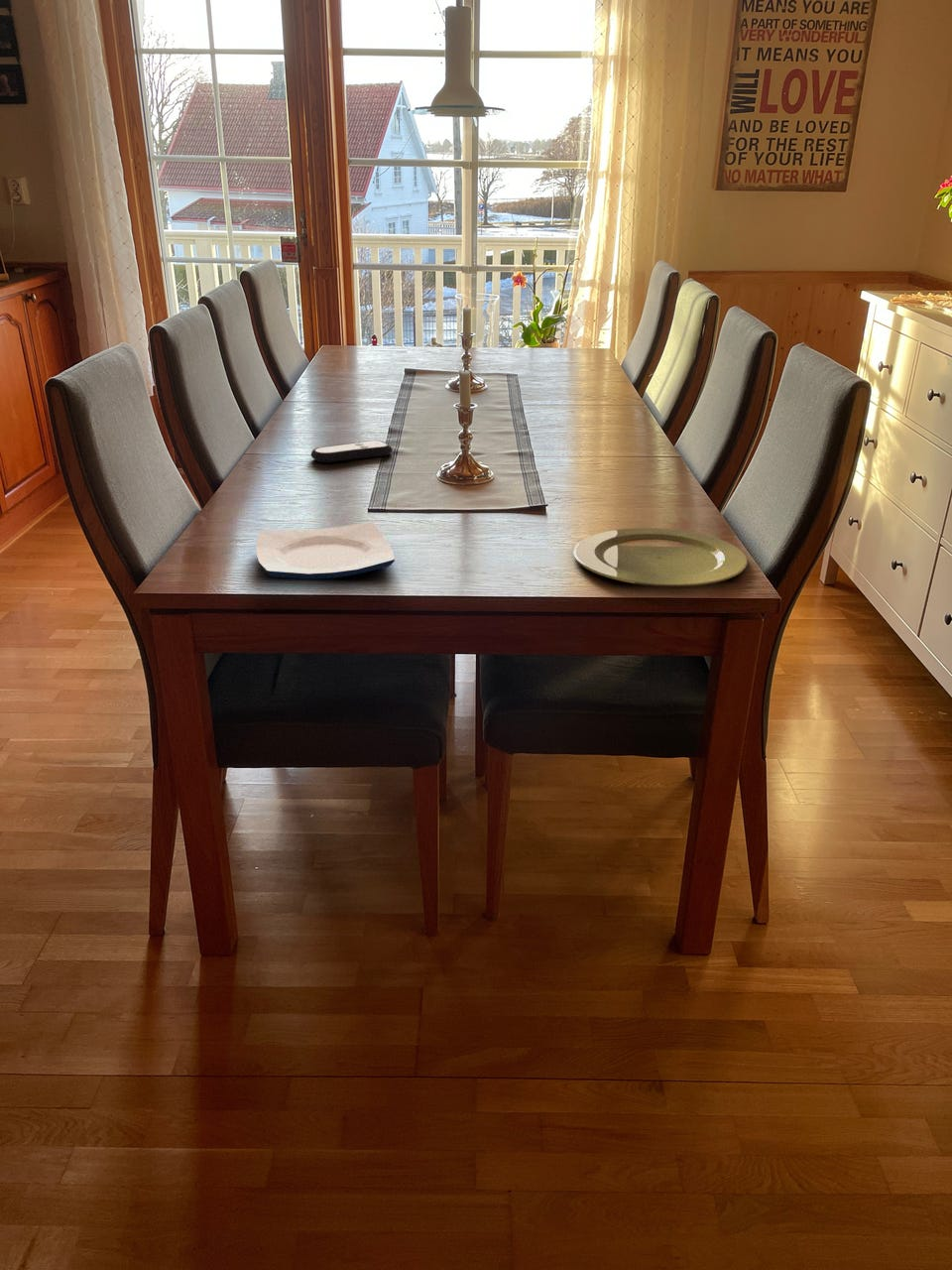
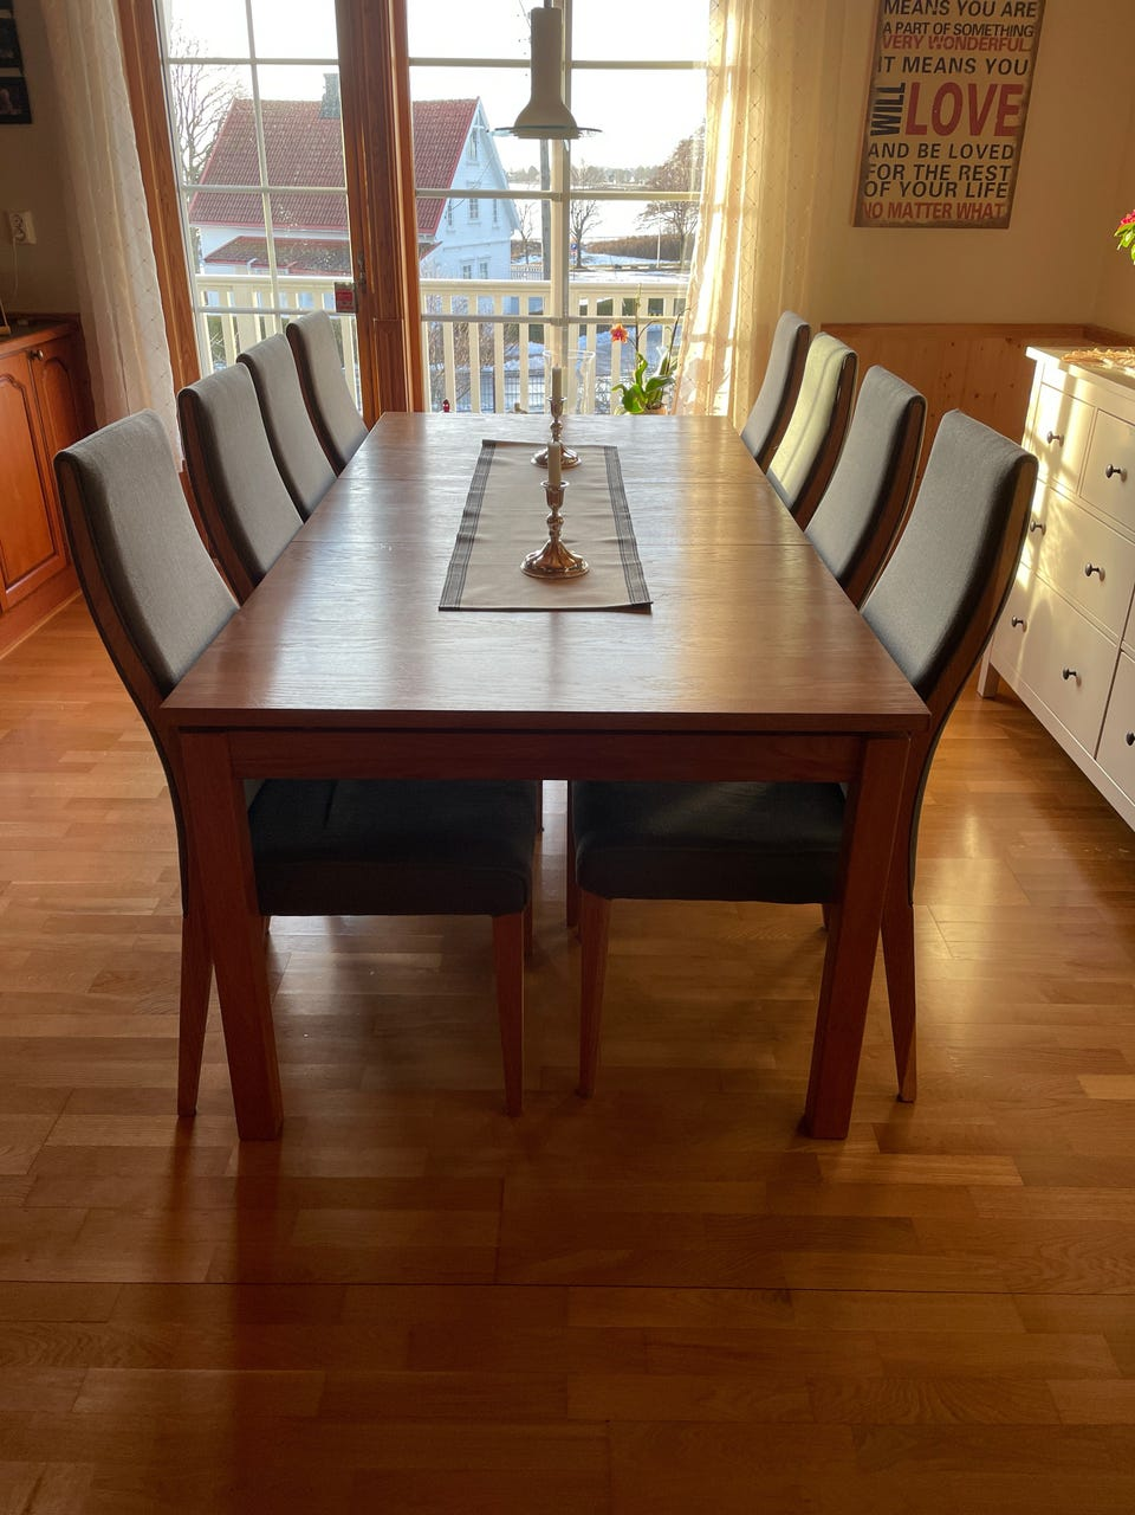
- plate (658, 556)
- plate (323, 553)
- remote control (351, 450)
